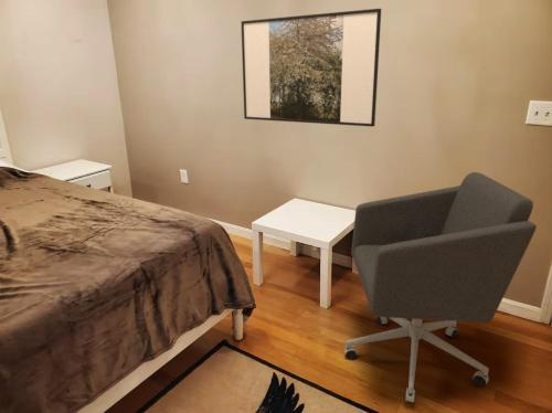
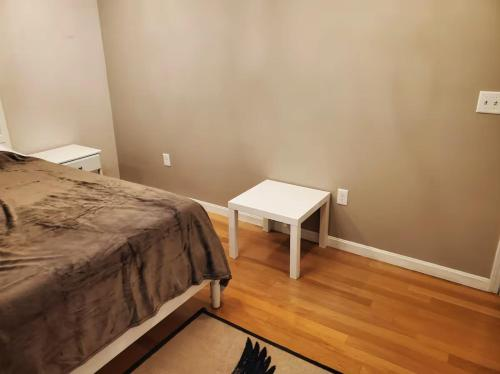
- office chair (423, 276)
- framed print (304, 71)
